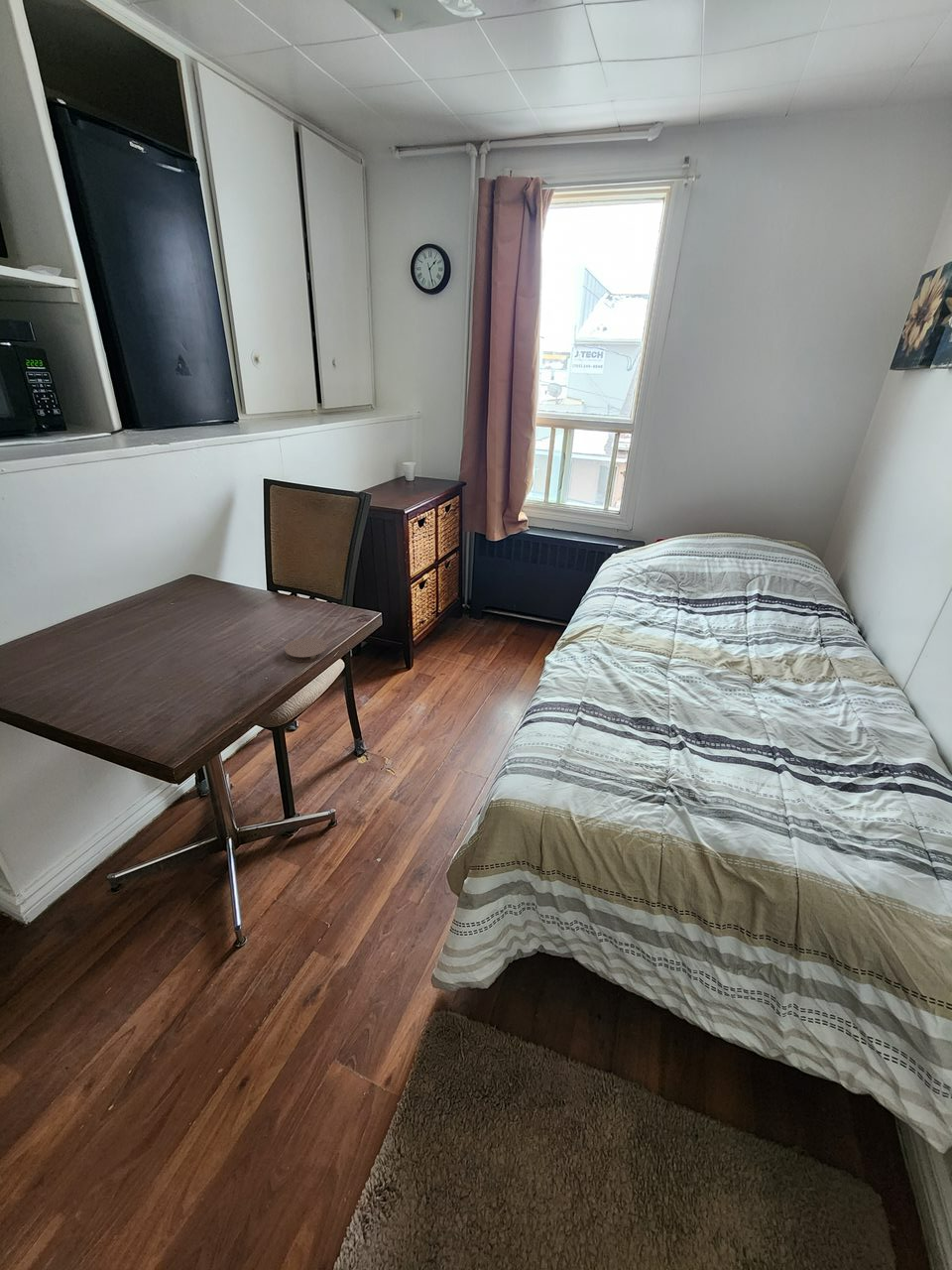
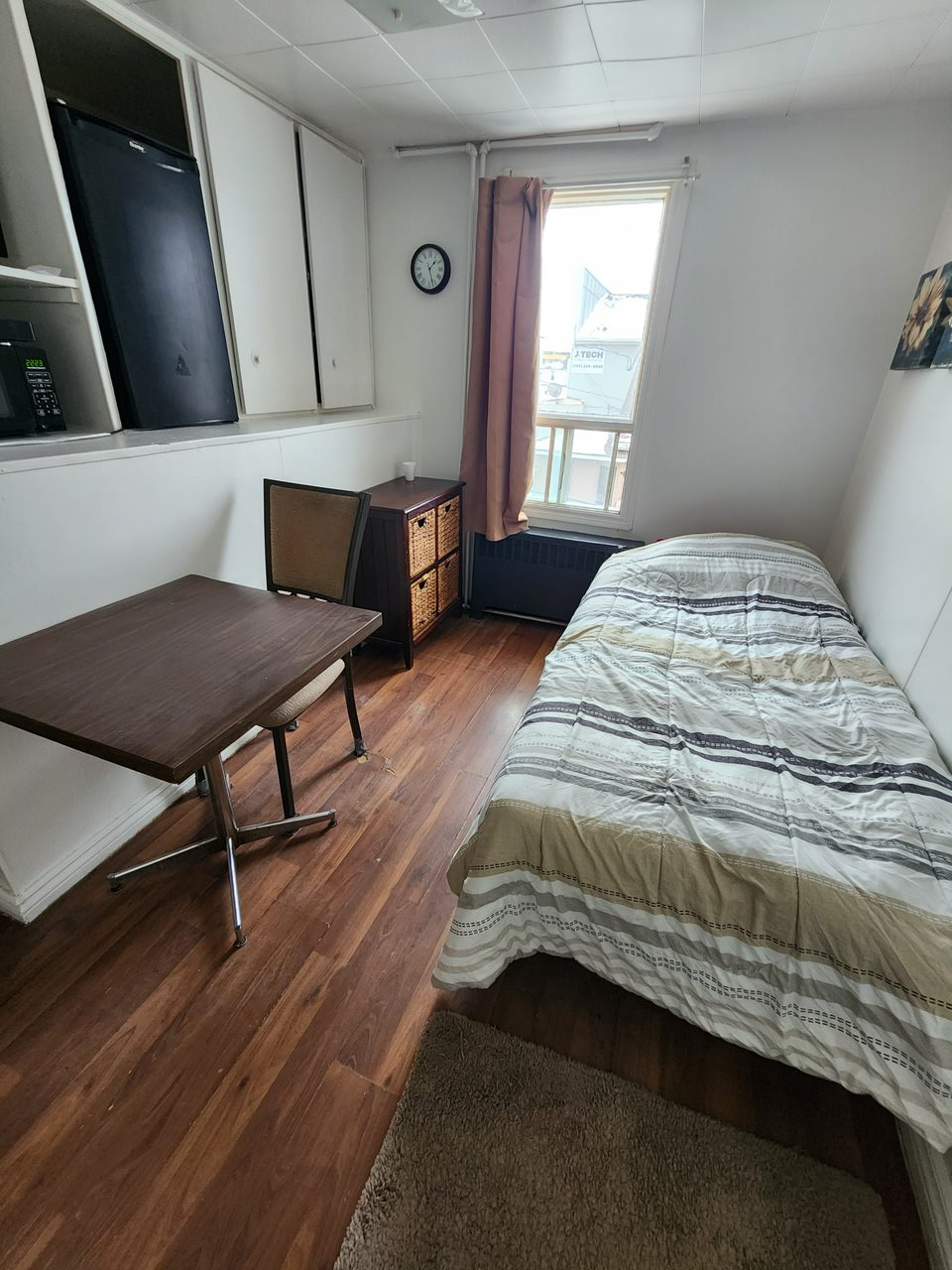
- coaster (306, 649)
